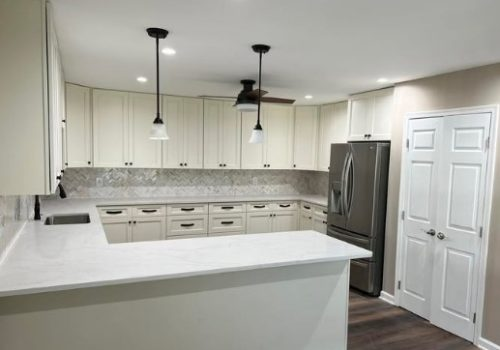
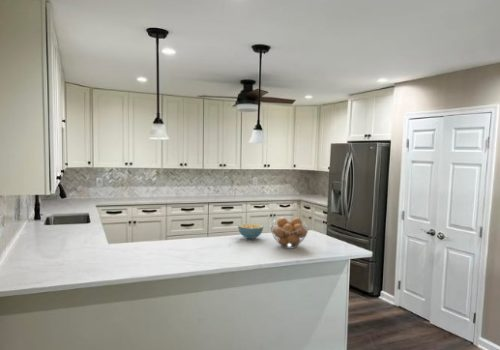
+ cereal bowl (250, 232)
+ fruit basket (289, 232)
